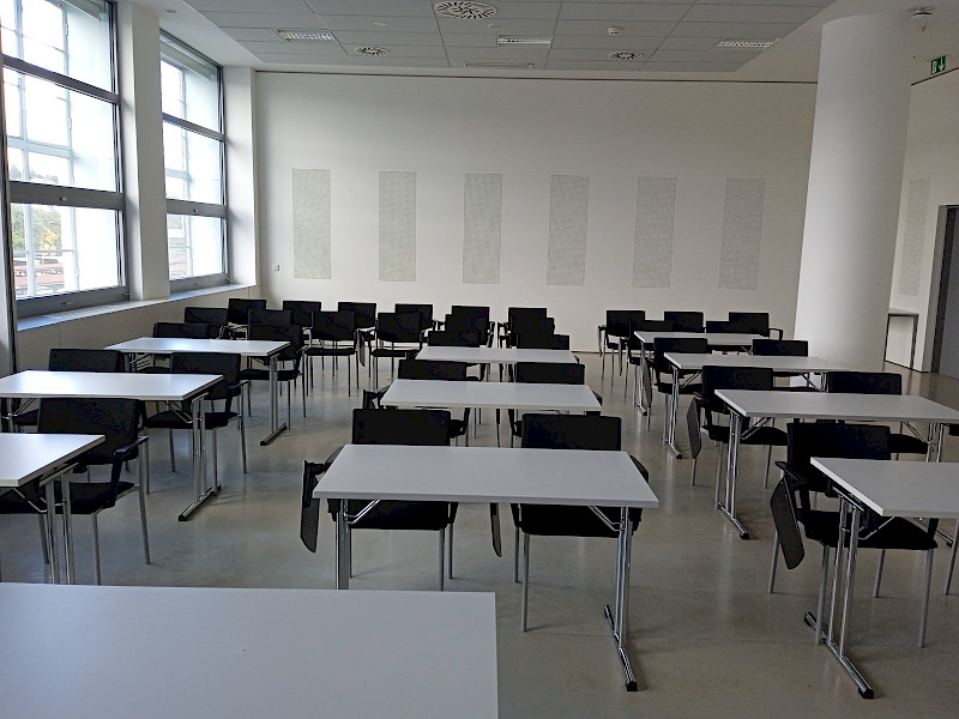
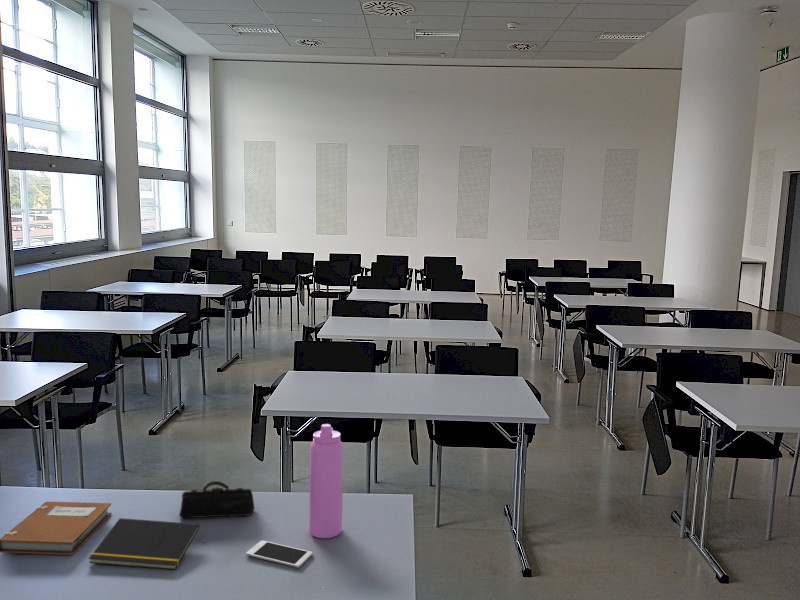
+ notepad (146, 542)
+ pencil case (217, 496)
+ water bottle (326, 478)
+ cell phone (279, 553)
+ notebook (58, 525)
